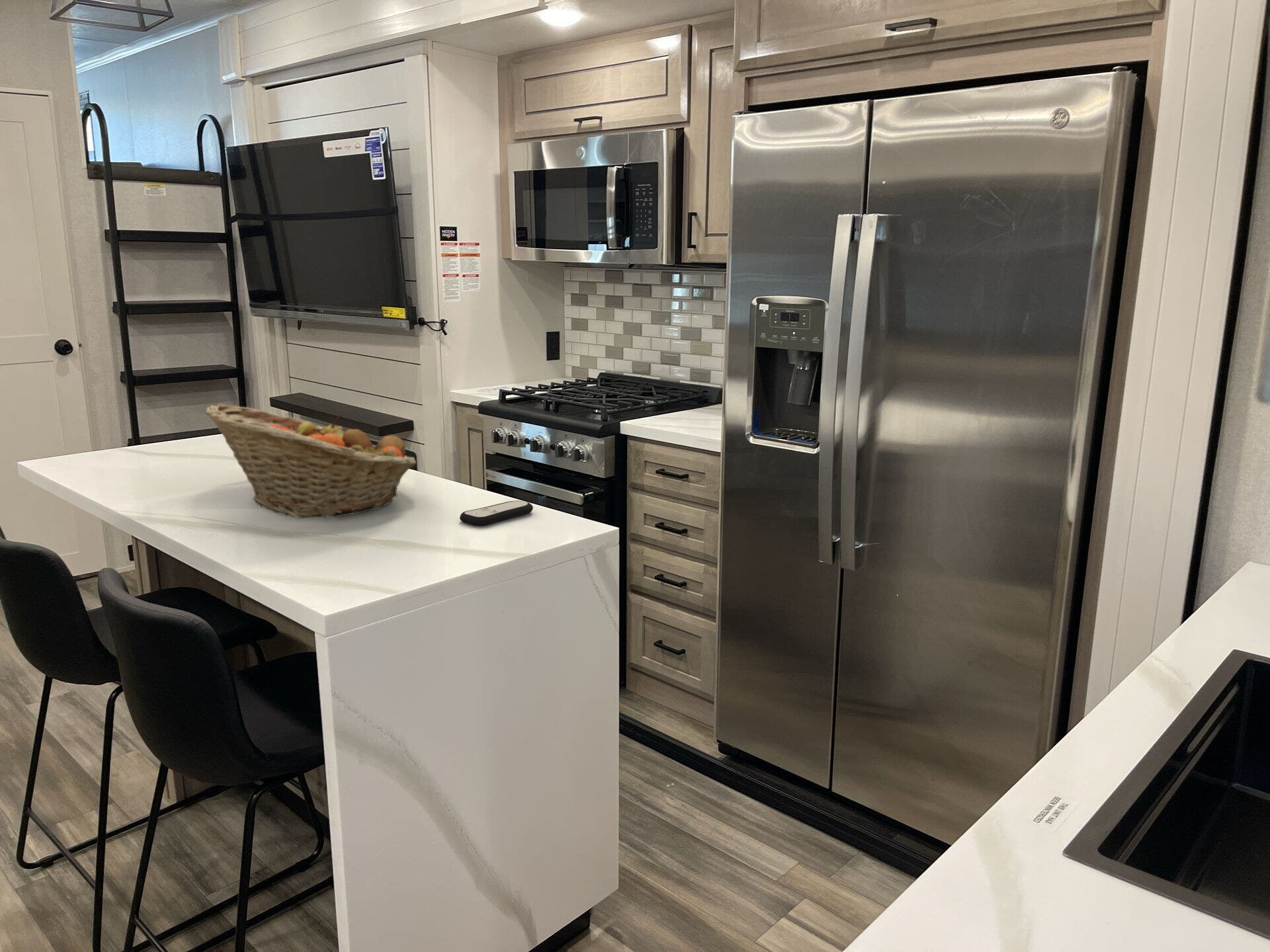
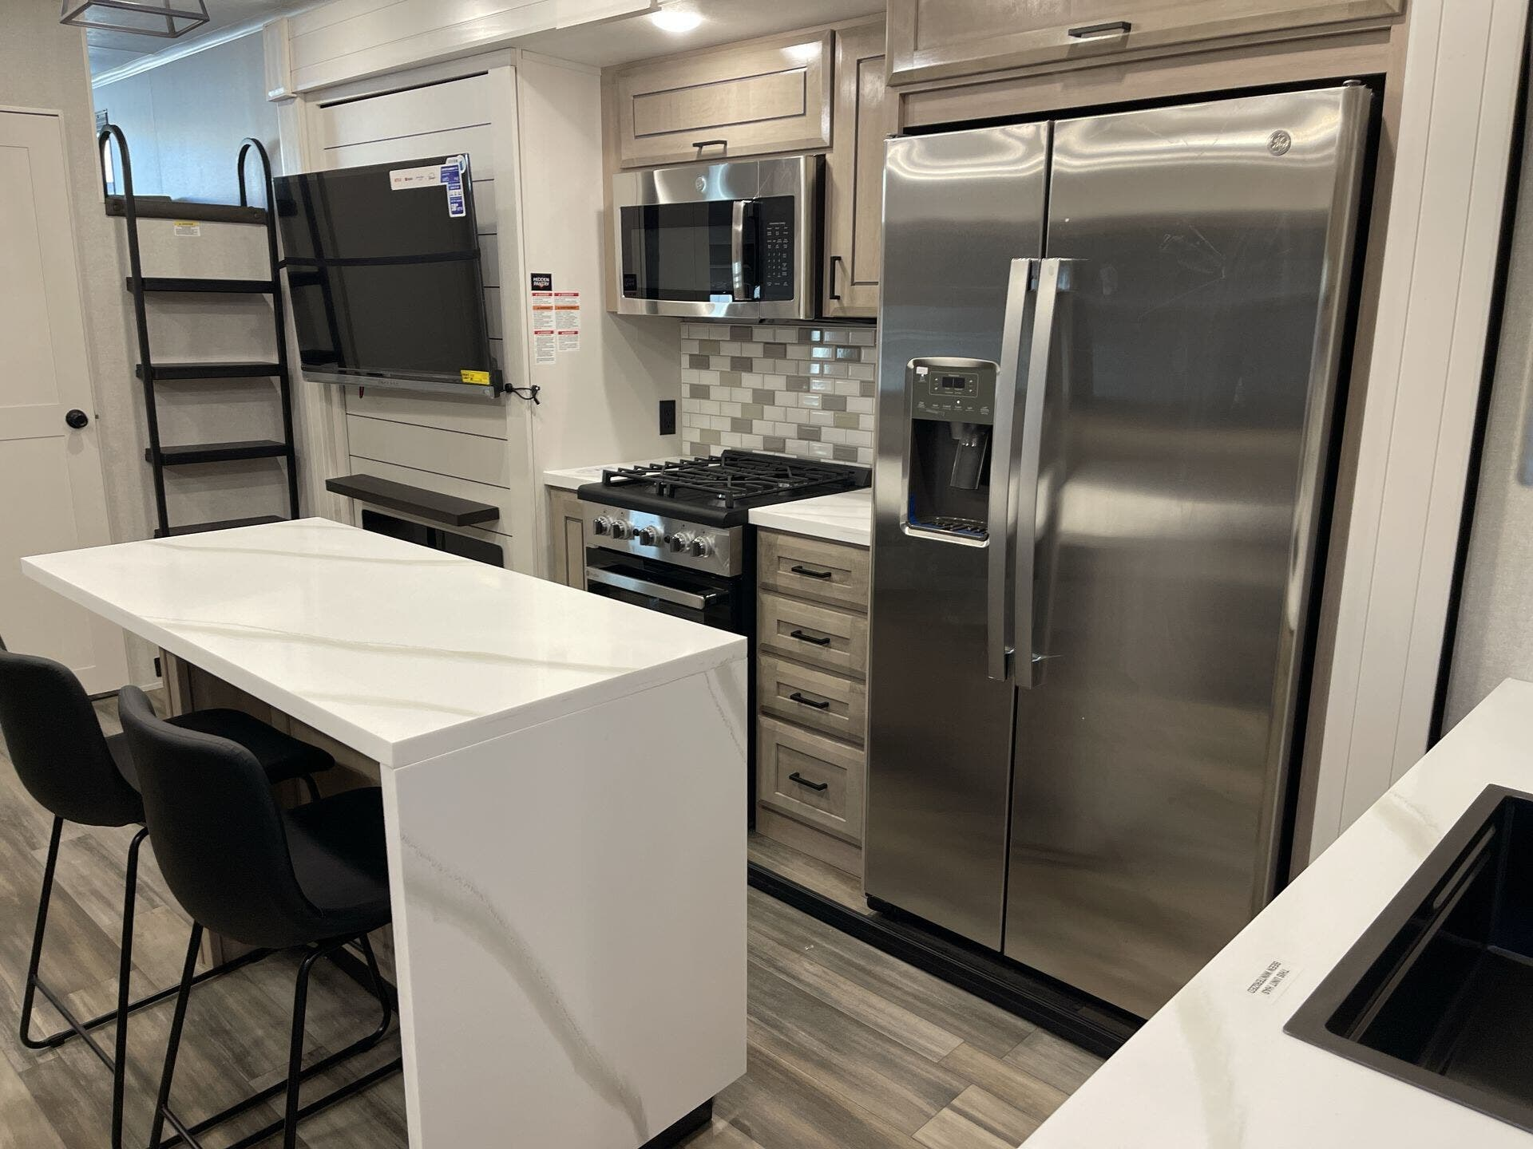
- remote control (498, 512)
- fruit basket (312, 452)
